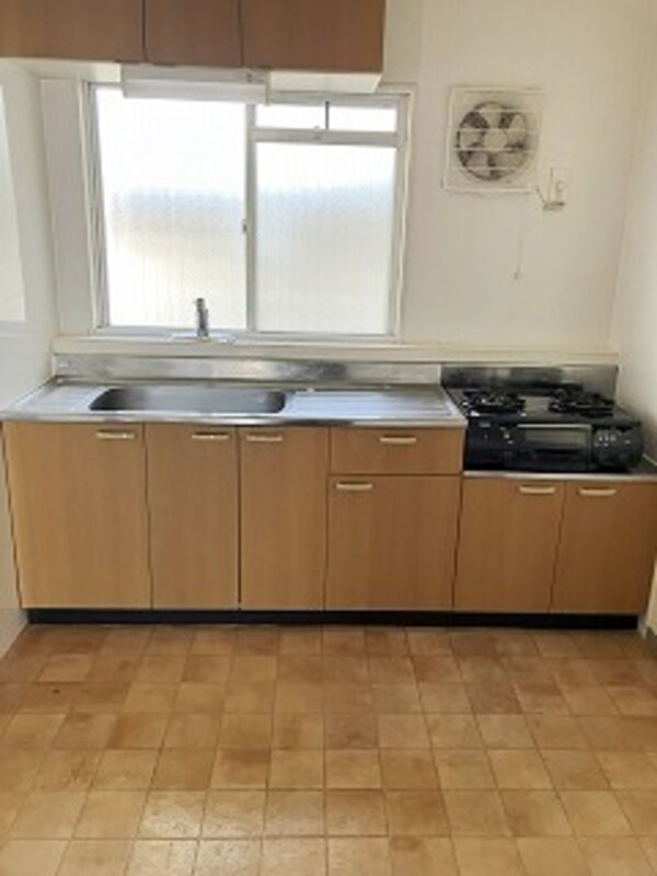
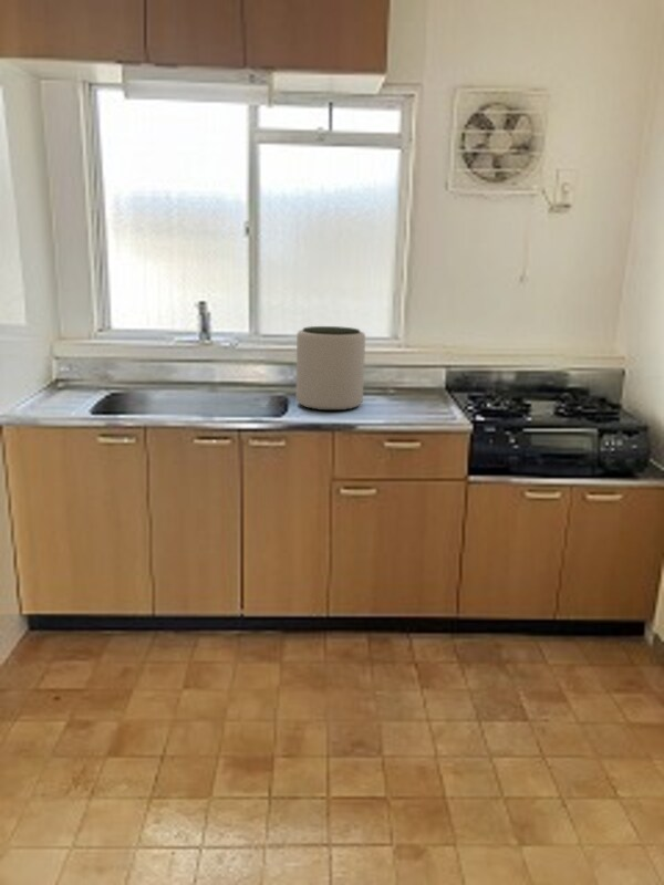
+ plant pot (330, 367)
